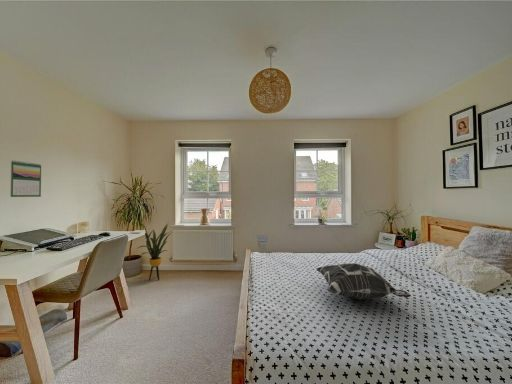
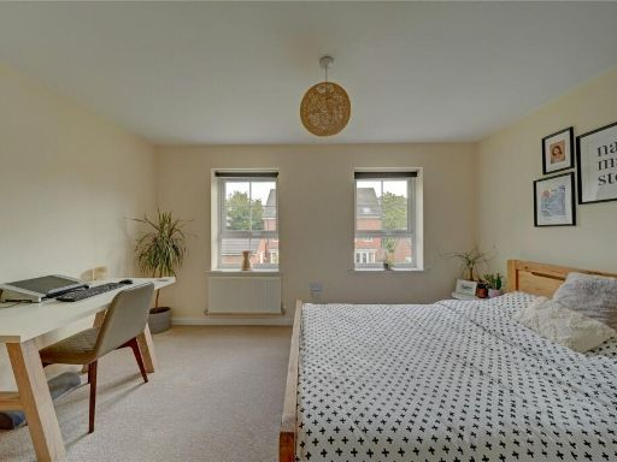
- calendar (26, 179)
- house plant (159, 251)
- decorative pillow (356, 280)
